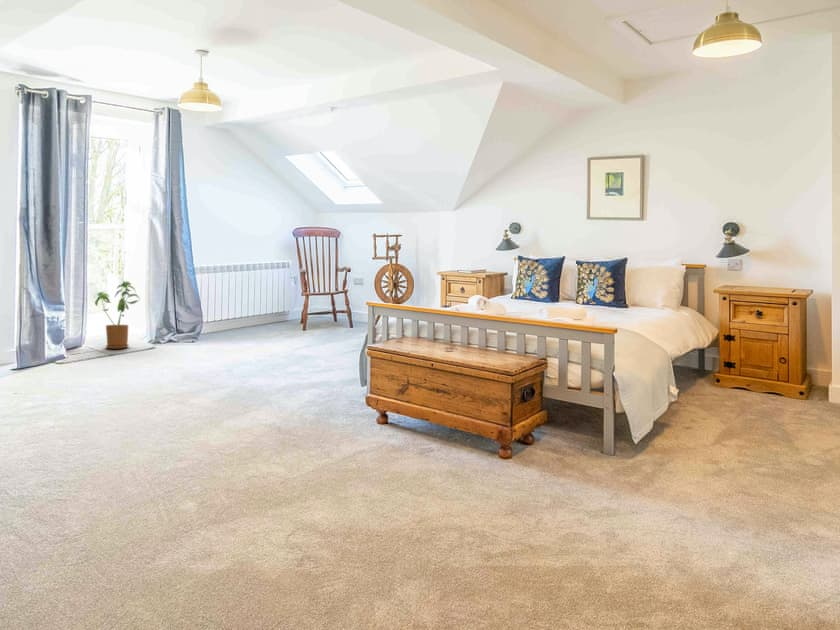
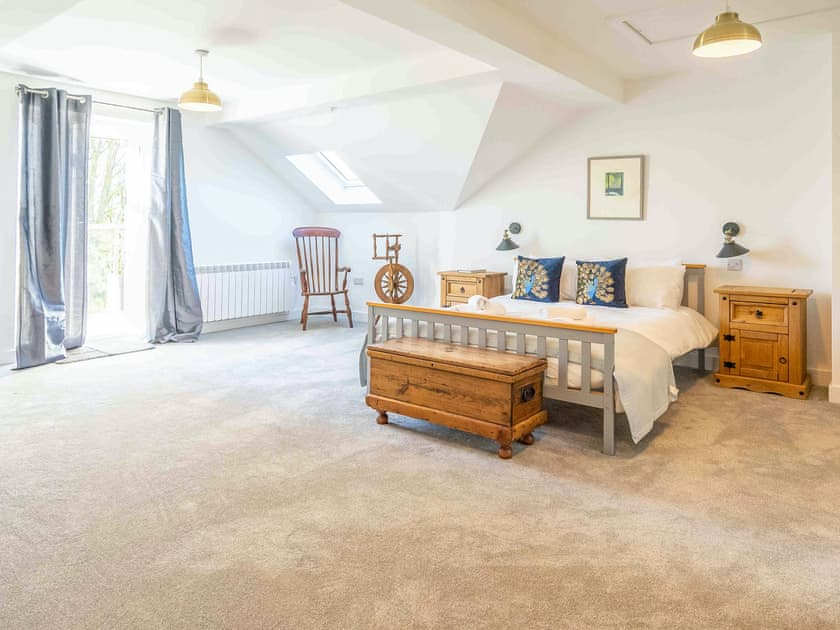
- house plant (120, 314)
